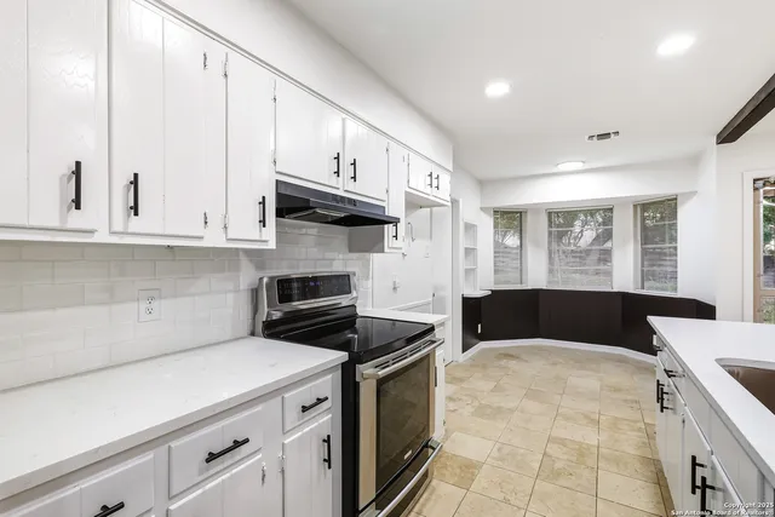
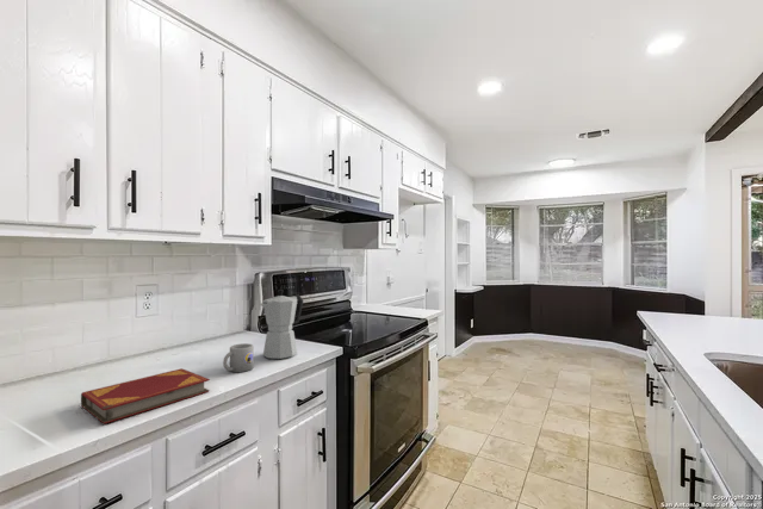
+ mug (237, 358)
+ moka pot (283, 321)
+ hardback book (148, 391)
